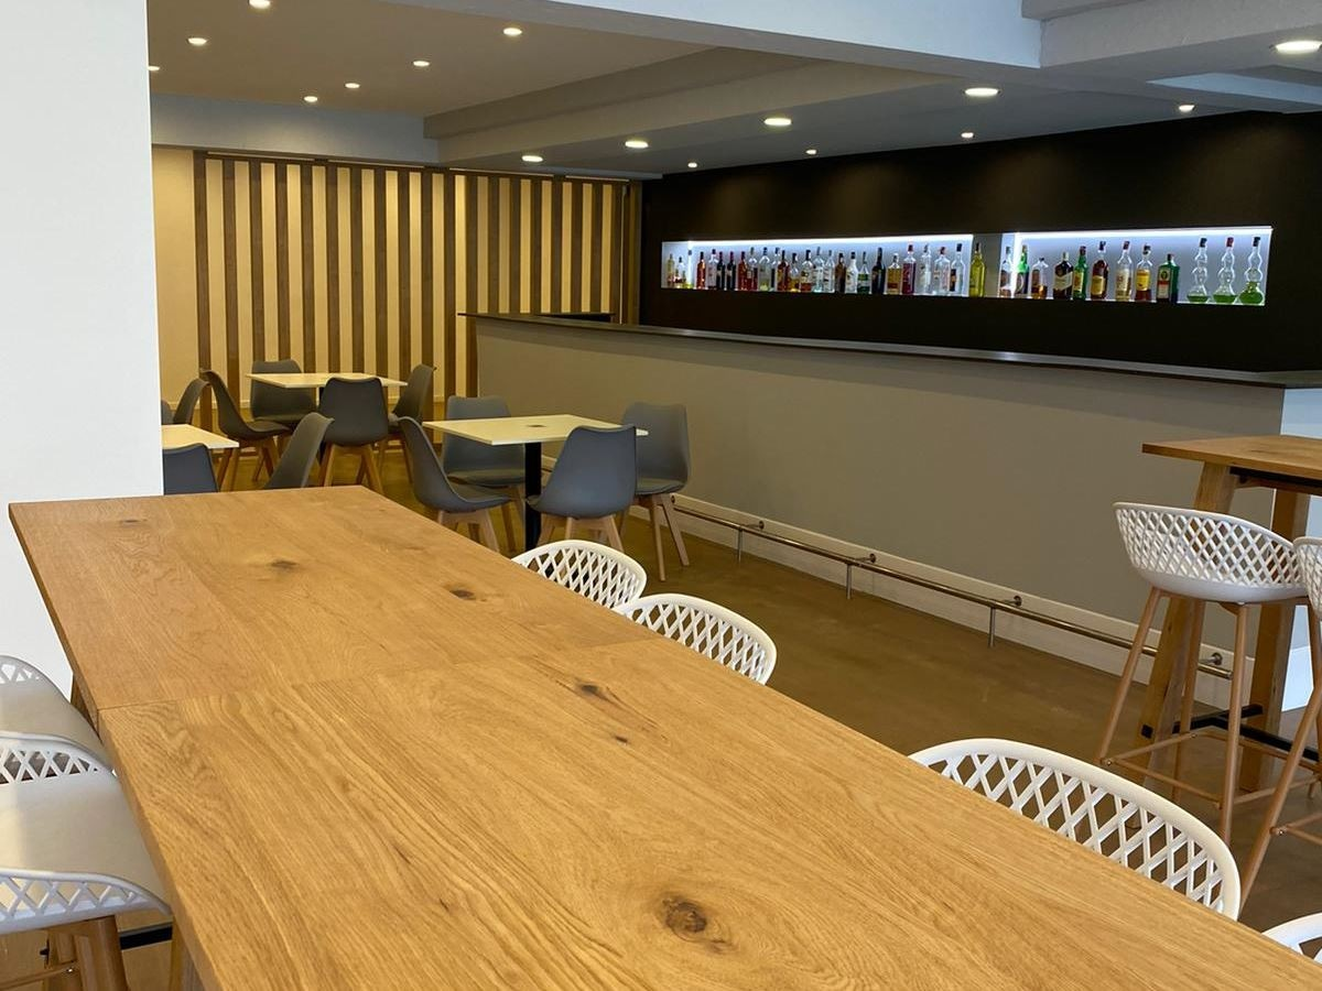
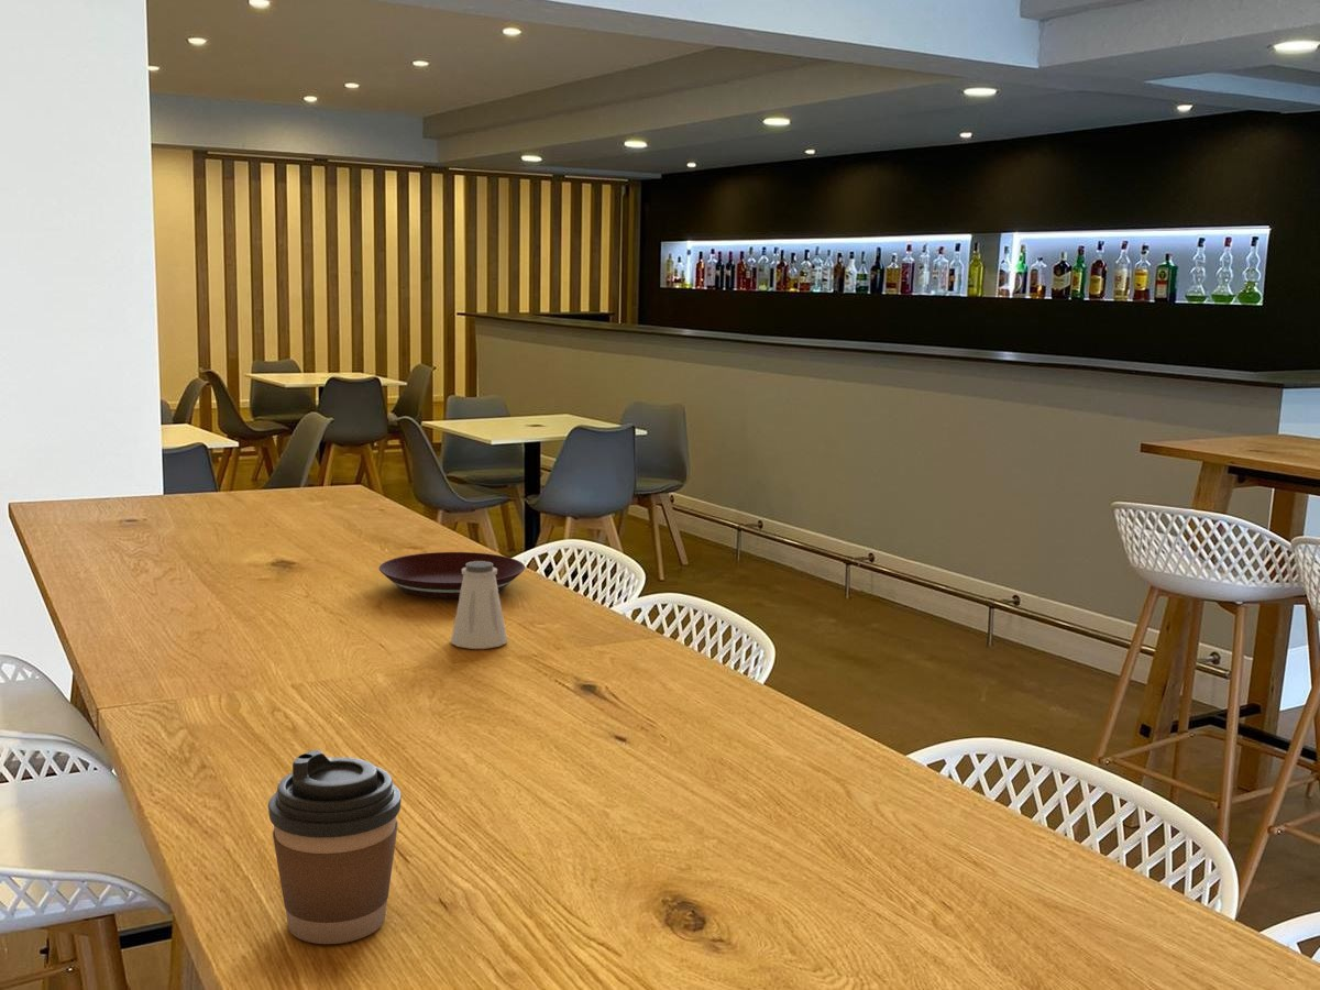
+ saltshaker (479, 602)
+ plate (452, 575)
+ coffee cup (336, 840)
